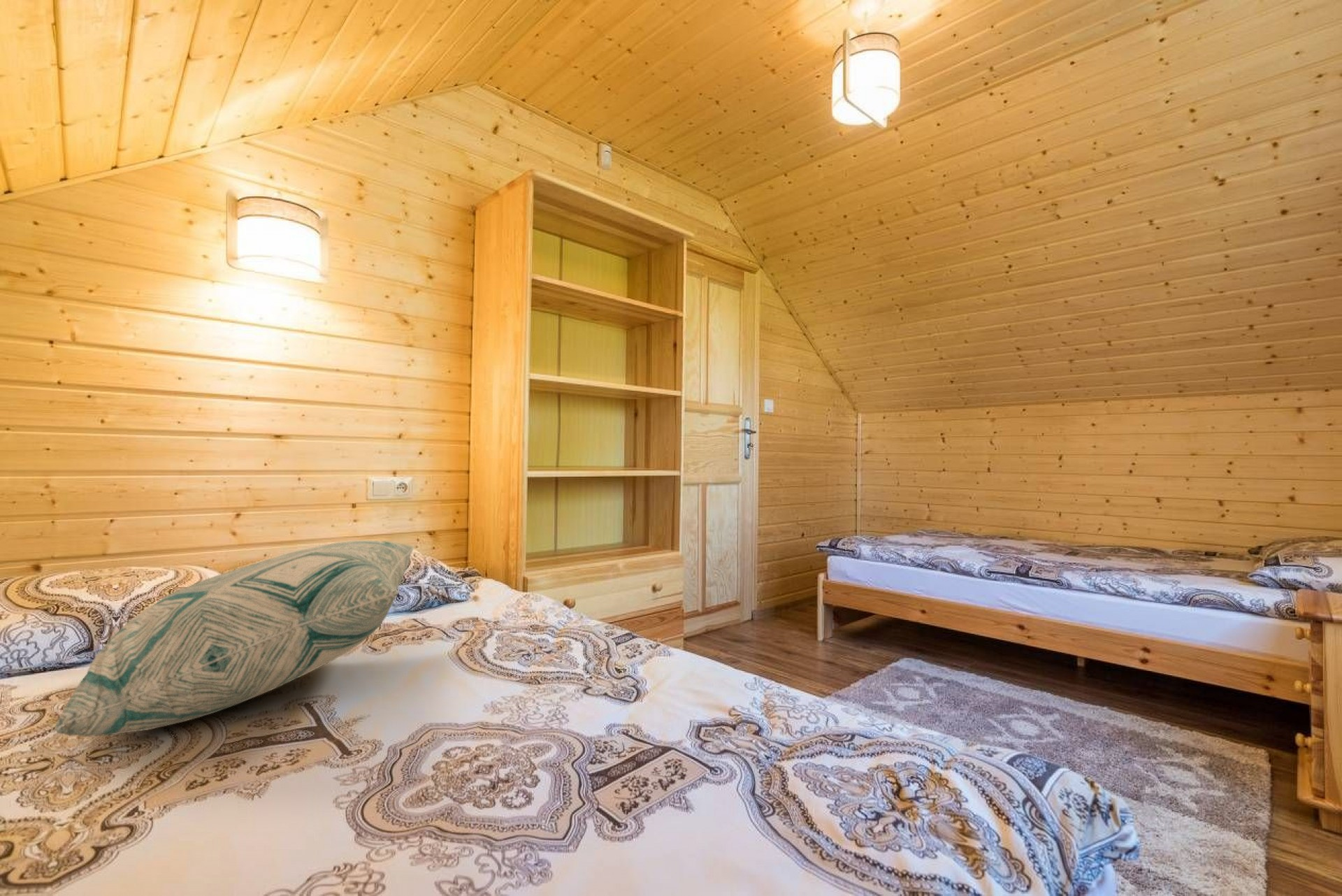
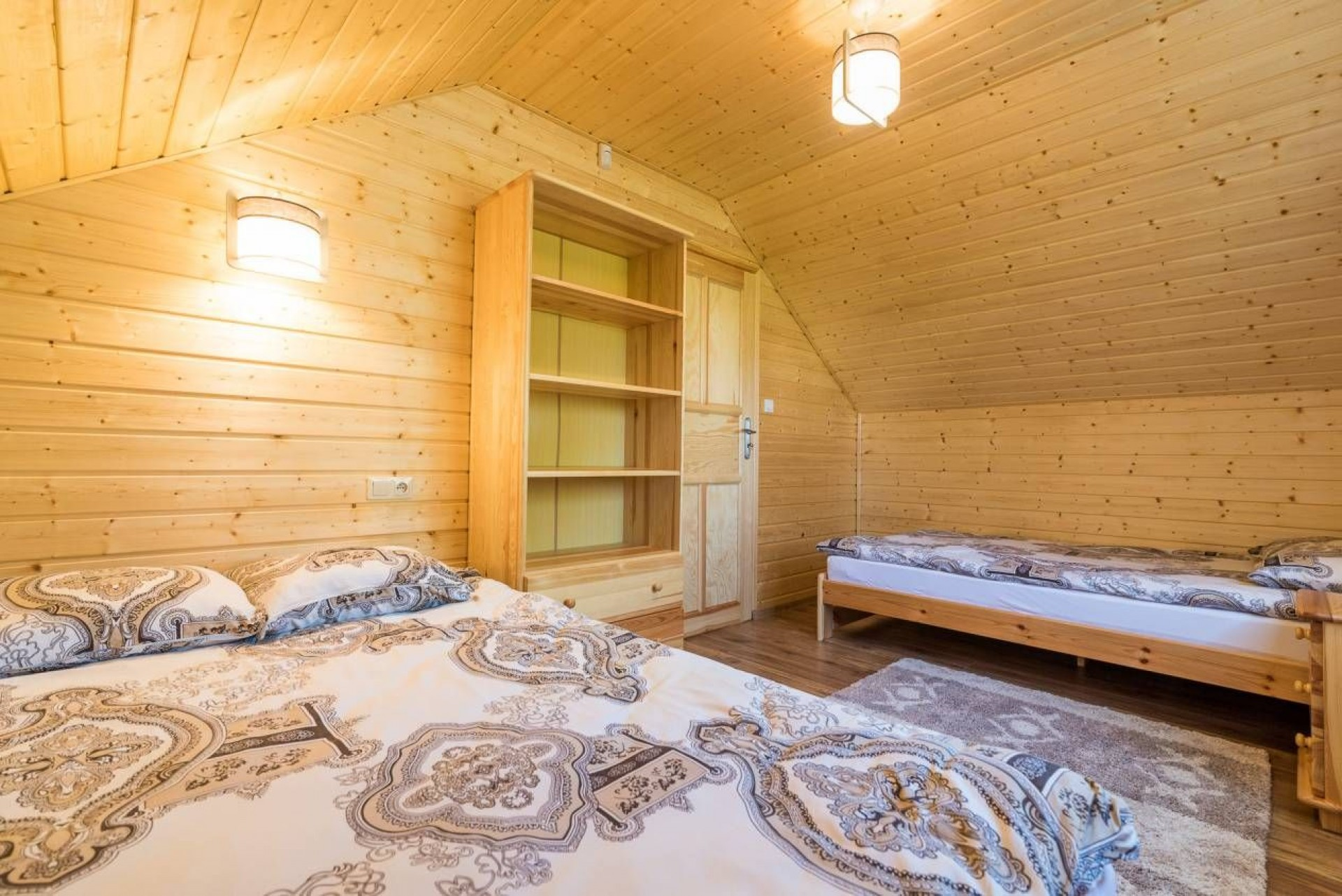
- decorative pillow (284, 619)
